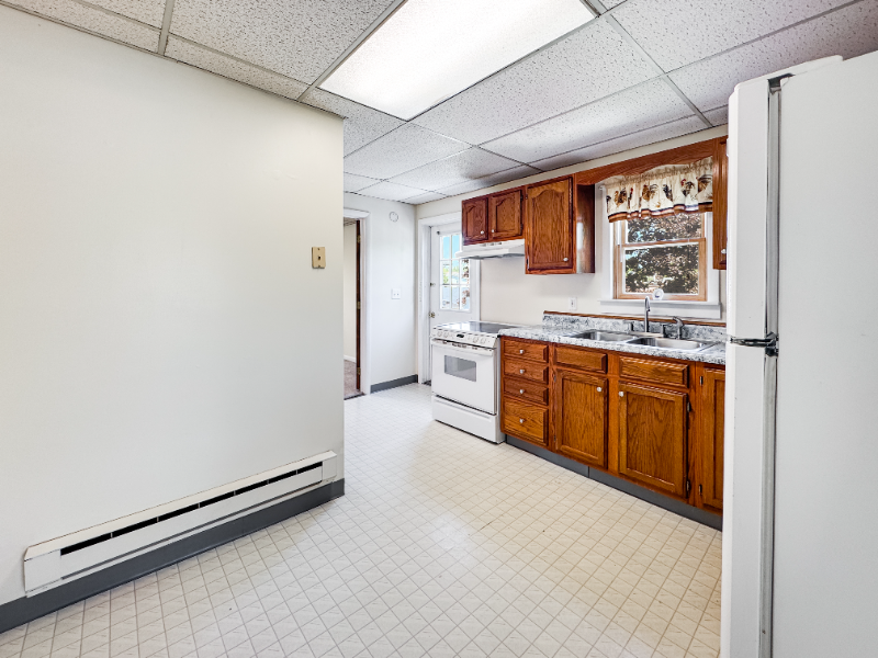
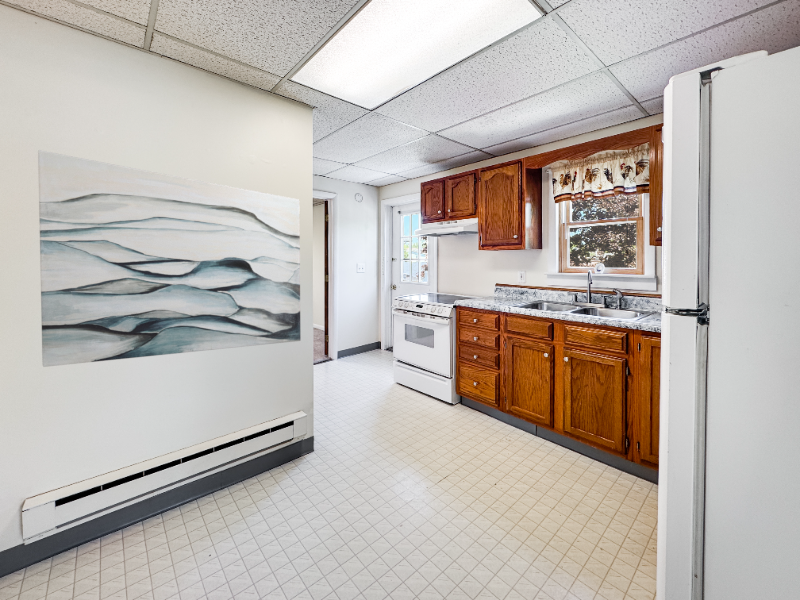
+ wall art (196, 266)
